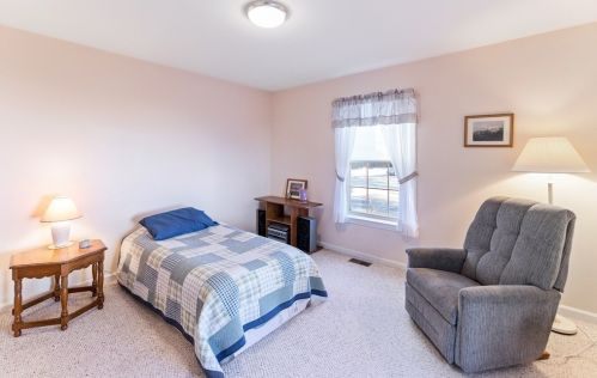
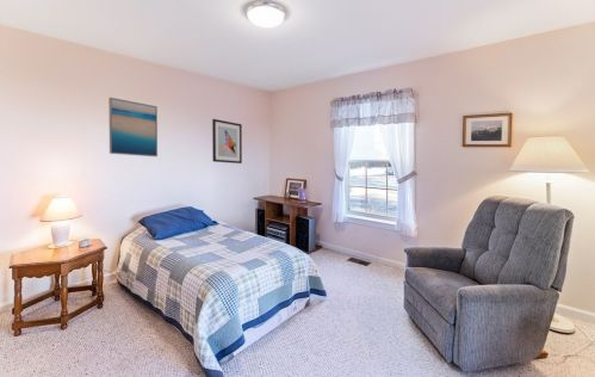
+ wall art (134, 128)
+ wall art (228, 142)
